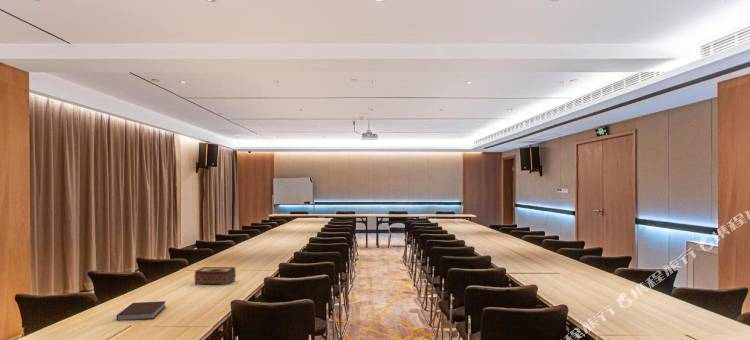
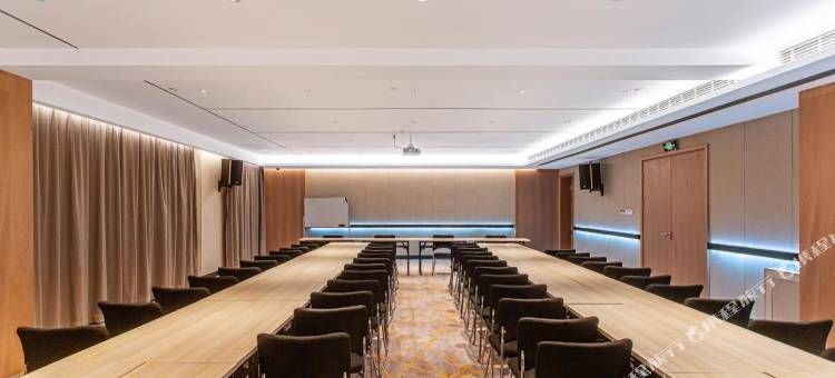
- tissue box (215, 275)
- notebook (142, 310)
